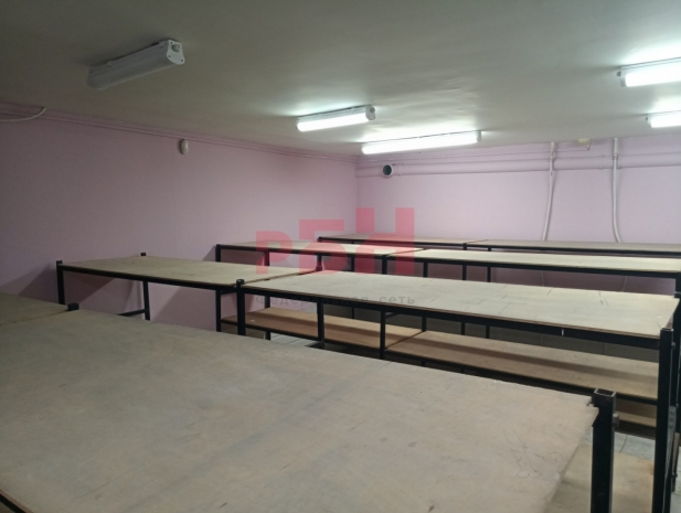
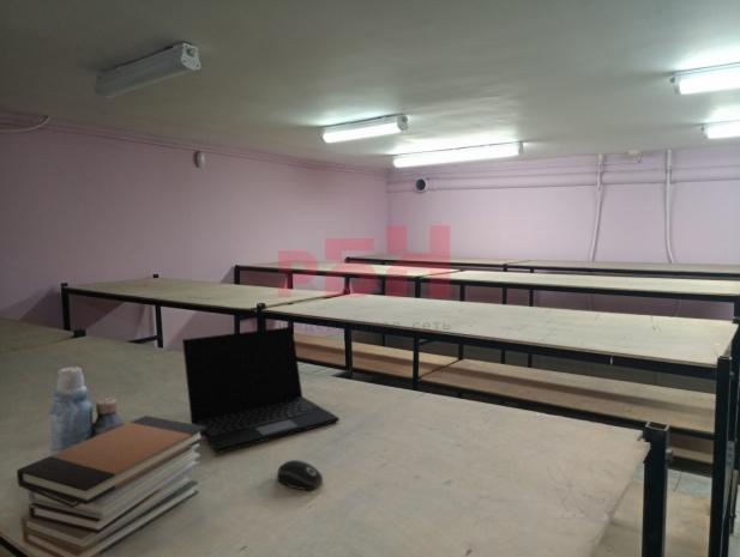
+ bottle (85, 416)
+ computer mouse (299, 471)
+ book stack (121, 479)
+ laptop (259, 380)
